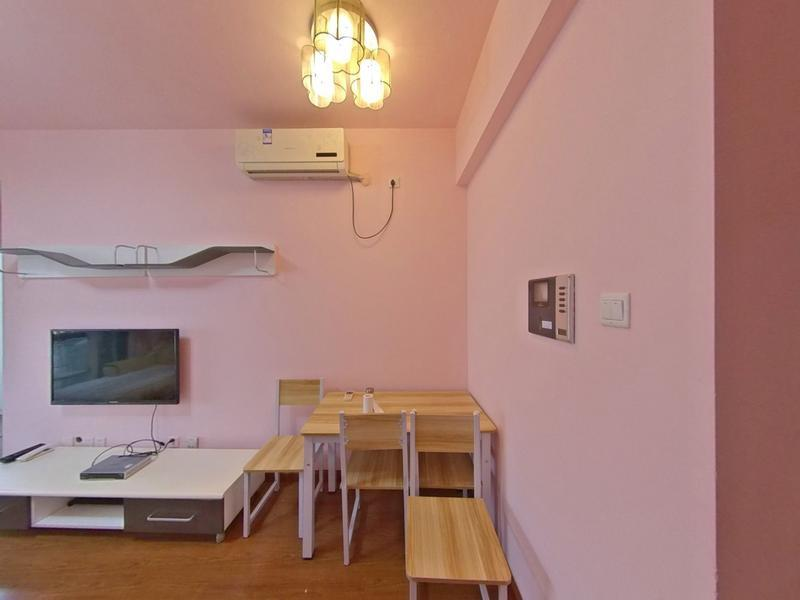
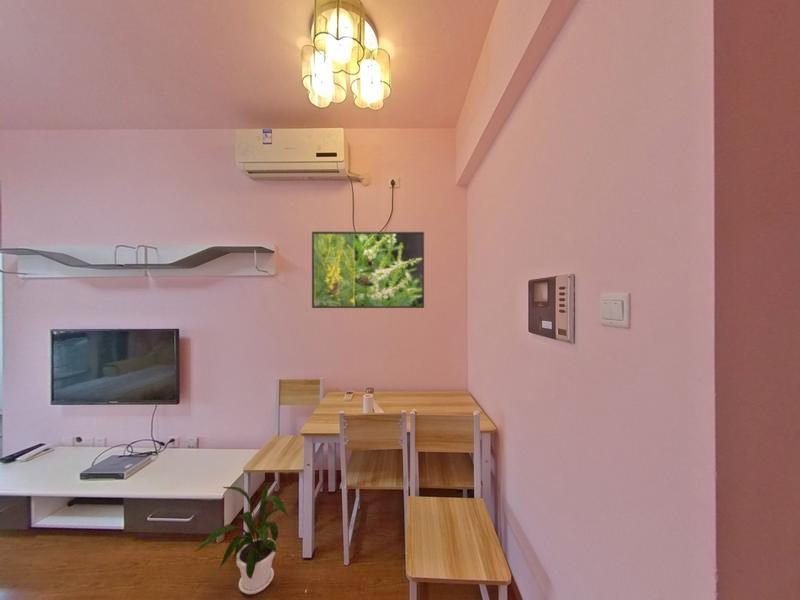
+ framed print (368, 269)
+ house plant (253, 535)
